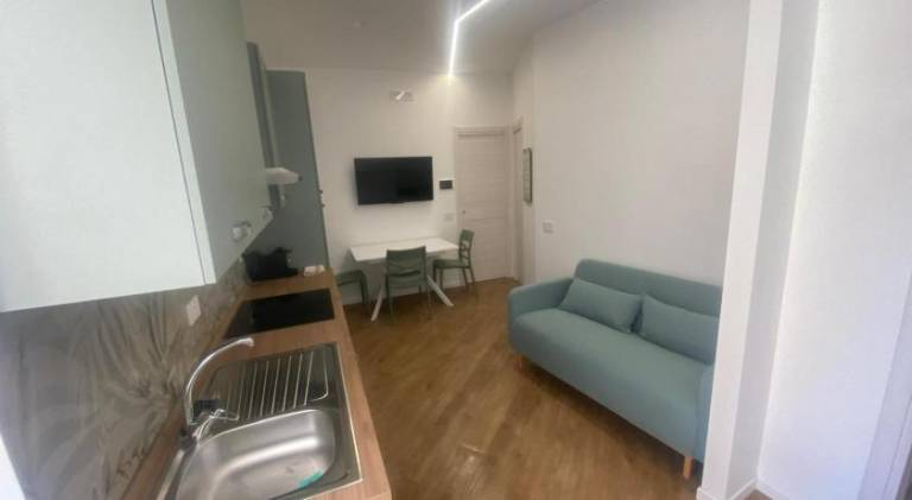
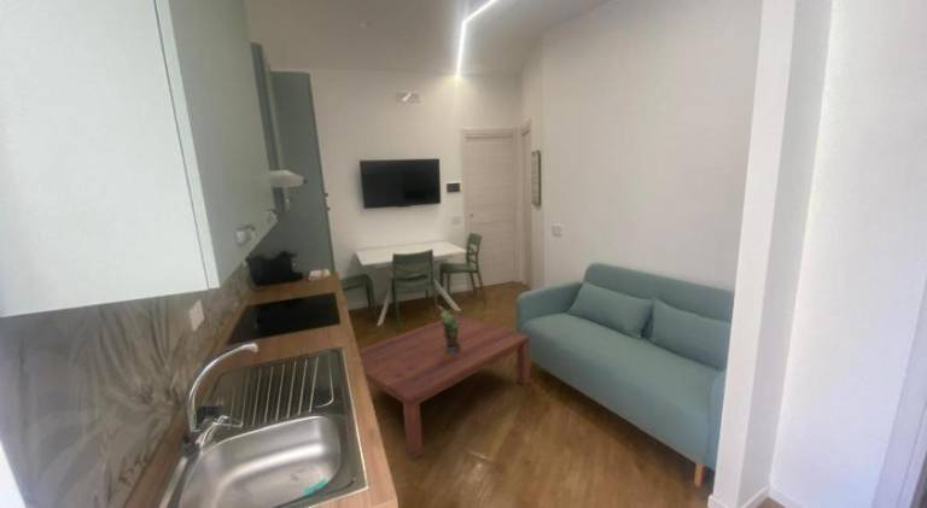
+ coffee table (439, 369)
+ potted plant (449, 327)
